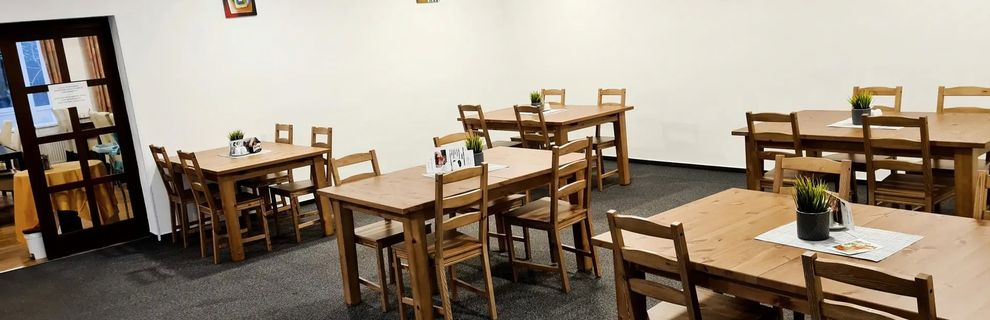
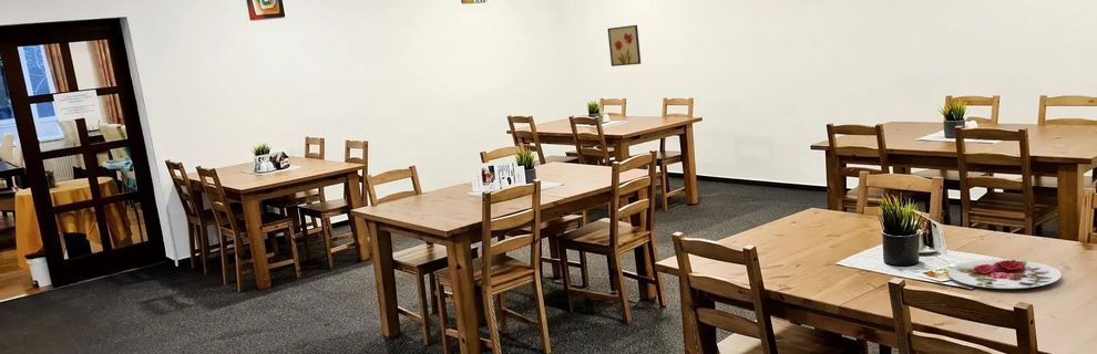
+ plate (1003, 272)
+ wall art (624, 45)
